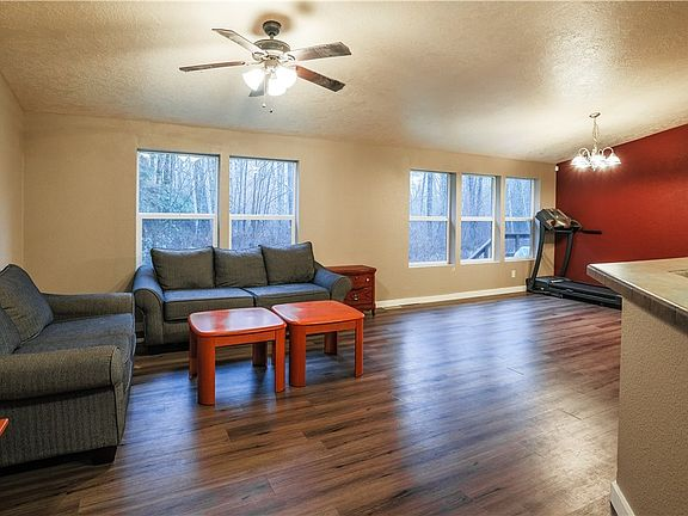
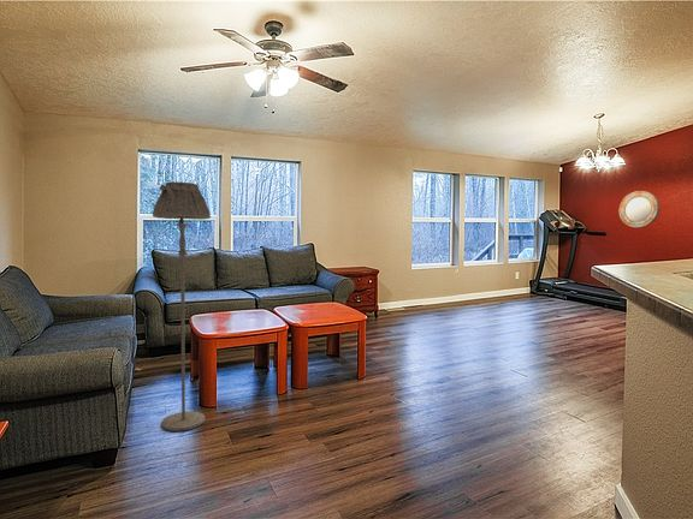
+ floor lamp (182, 304)
+ home mirror (638, 209)
